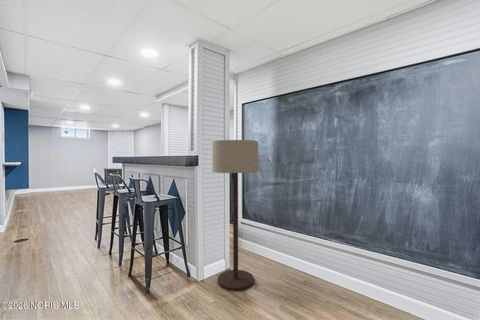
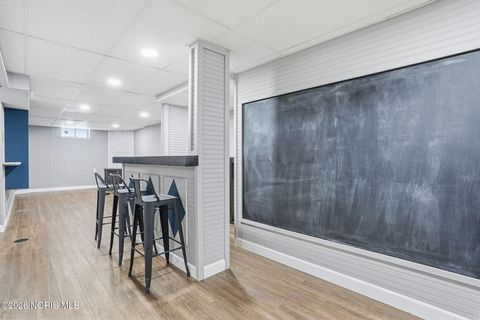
- floor lamp (235, 211)
